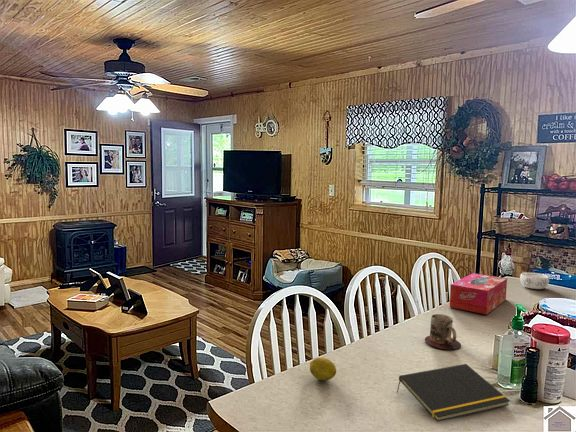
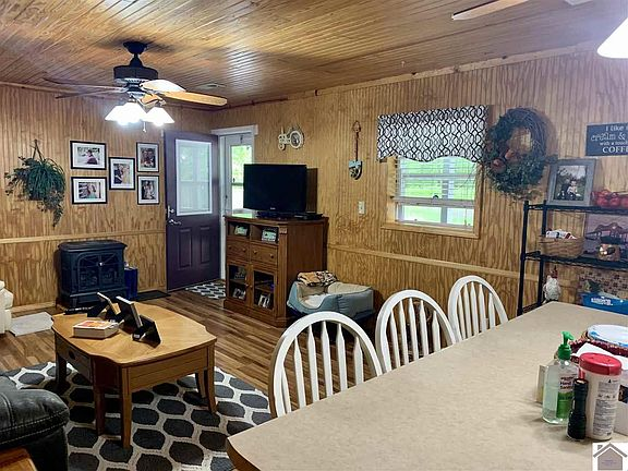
- mug (443, 330)
- decorative bowl (532, 281)
- tissue box (479, 292)
- notepad (452, 389)
- fruit (321, 368)
